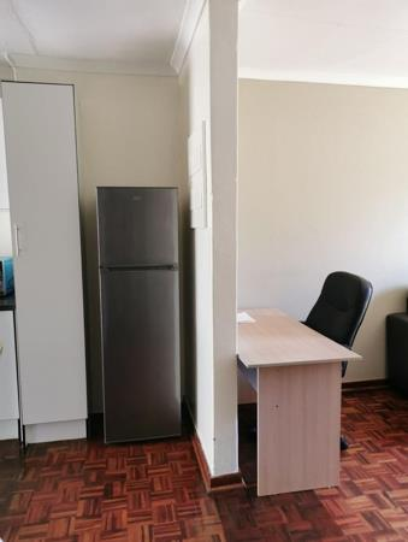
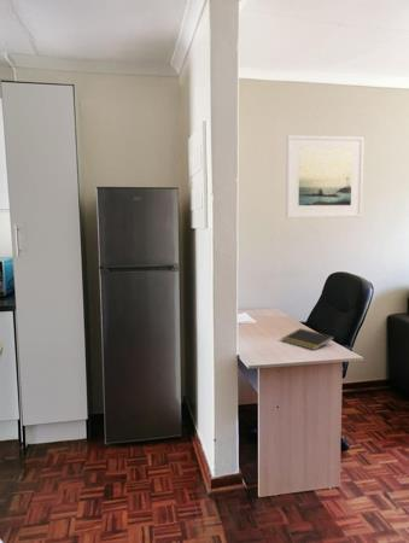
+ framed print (325, 177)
+ notepad (306, 338)
